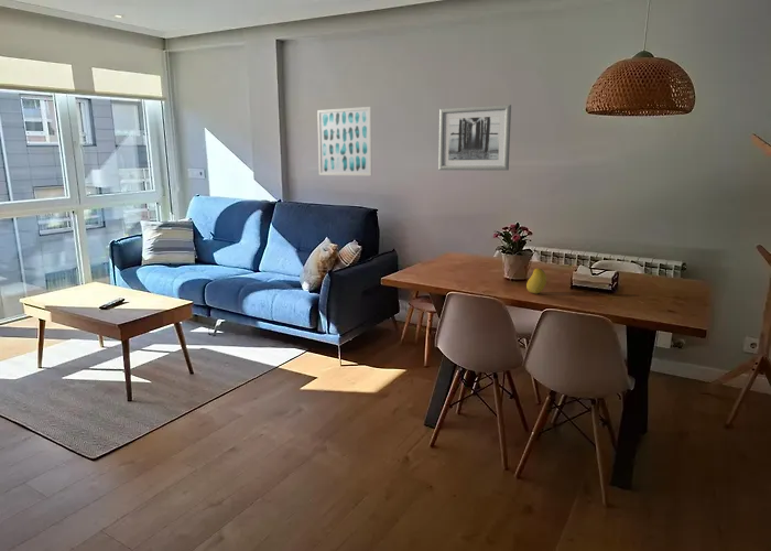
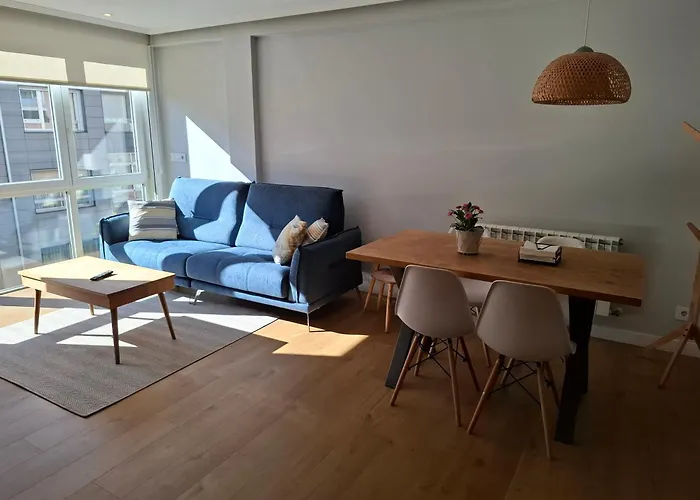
- wall art (473, 139)
- wall art (344, 142)
- fruit (536, 280)
